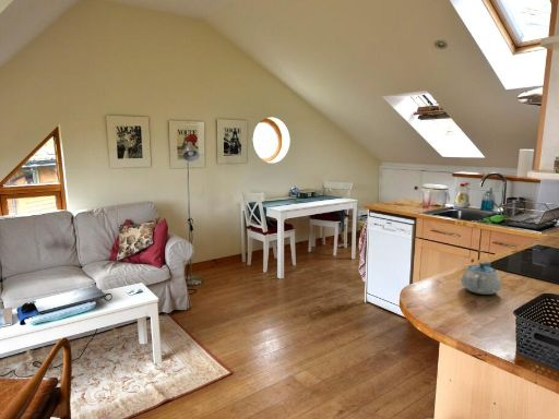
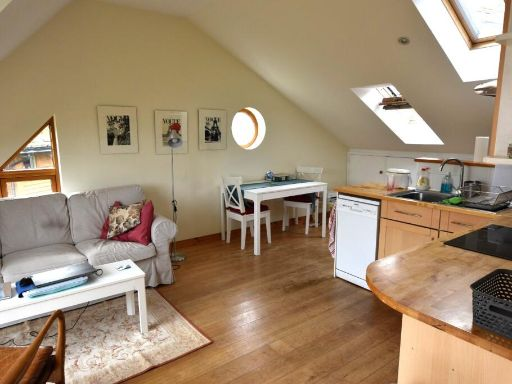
- chinaware (481, 276)
